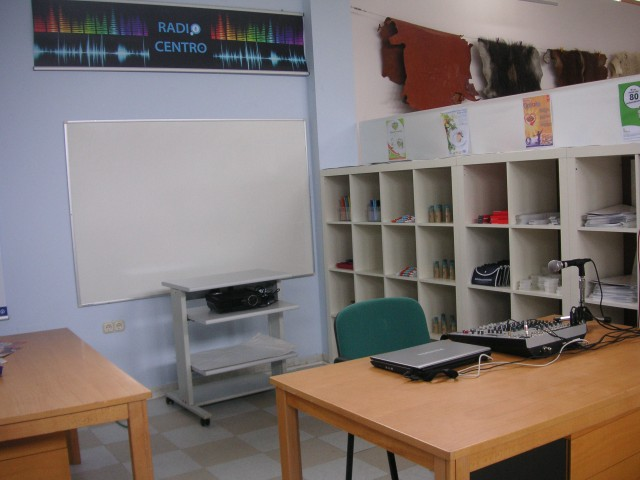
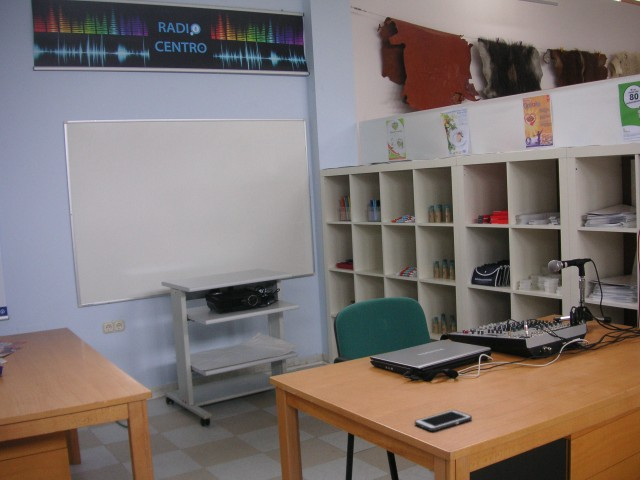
+ cell phone (443, 420)
